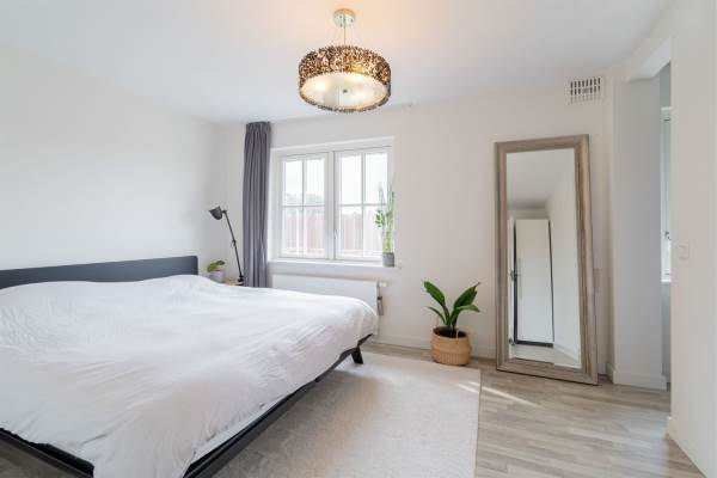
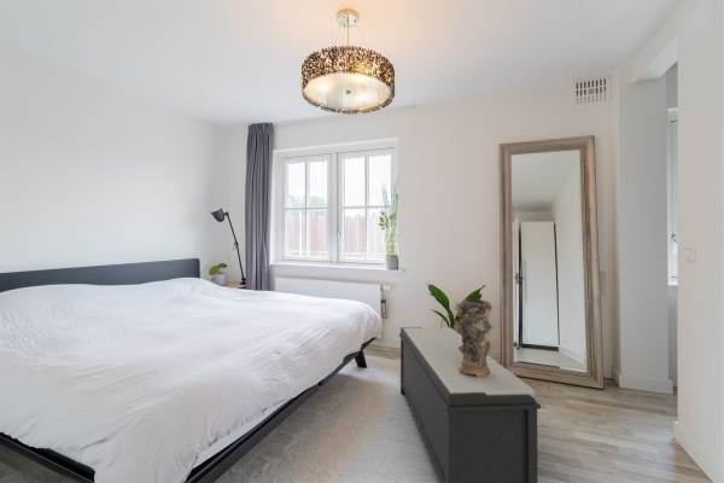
+ bench (449, 392)
+ decorative vase (475, 337)
